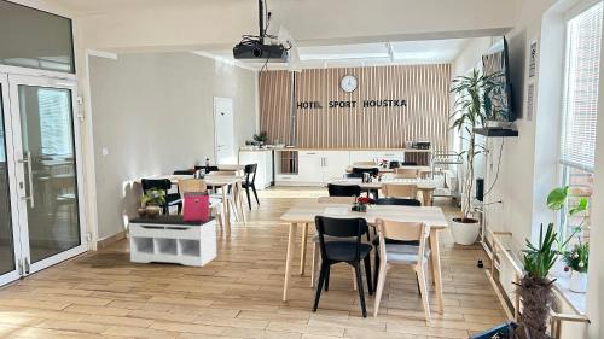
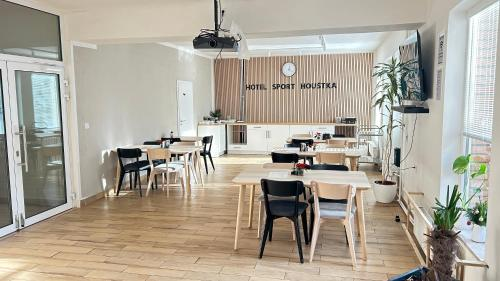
- potted plant (152, 201)
- bench (173, 238)
- storage bin (194, 206)
